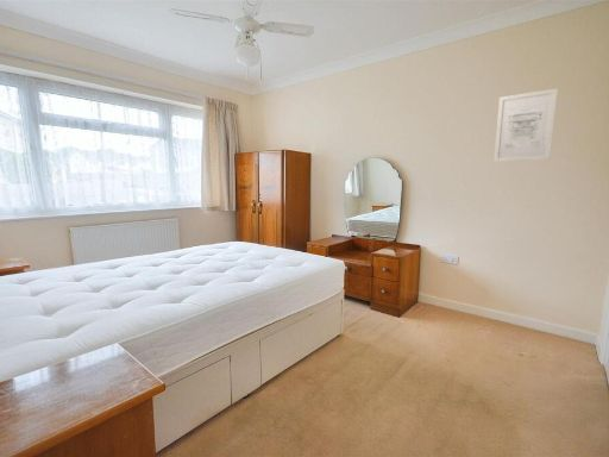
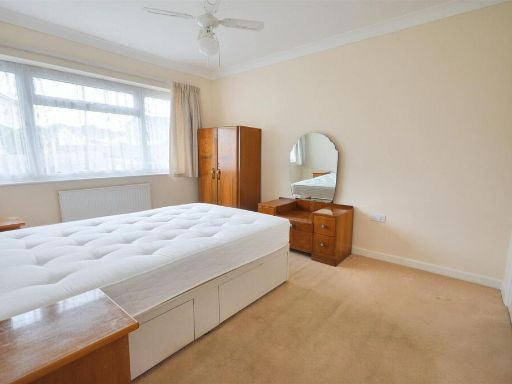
- wall art (523, 127)
